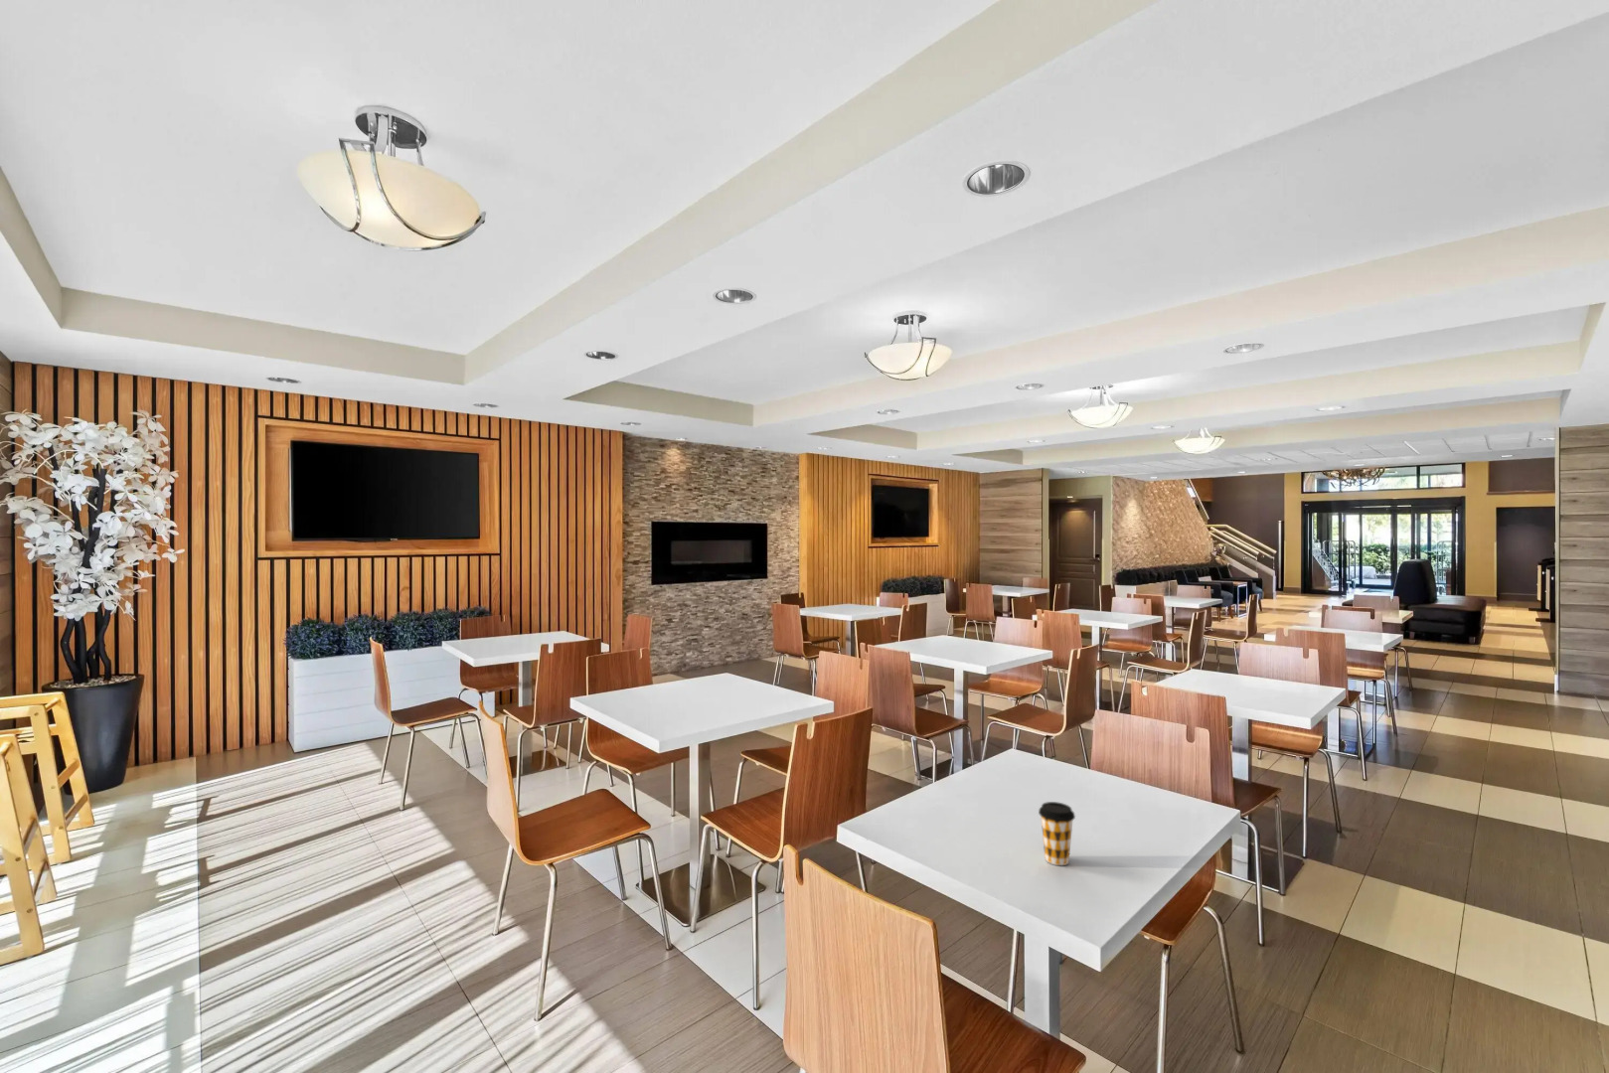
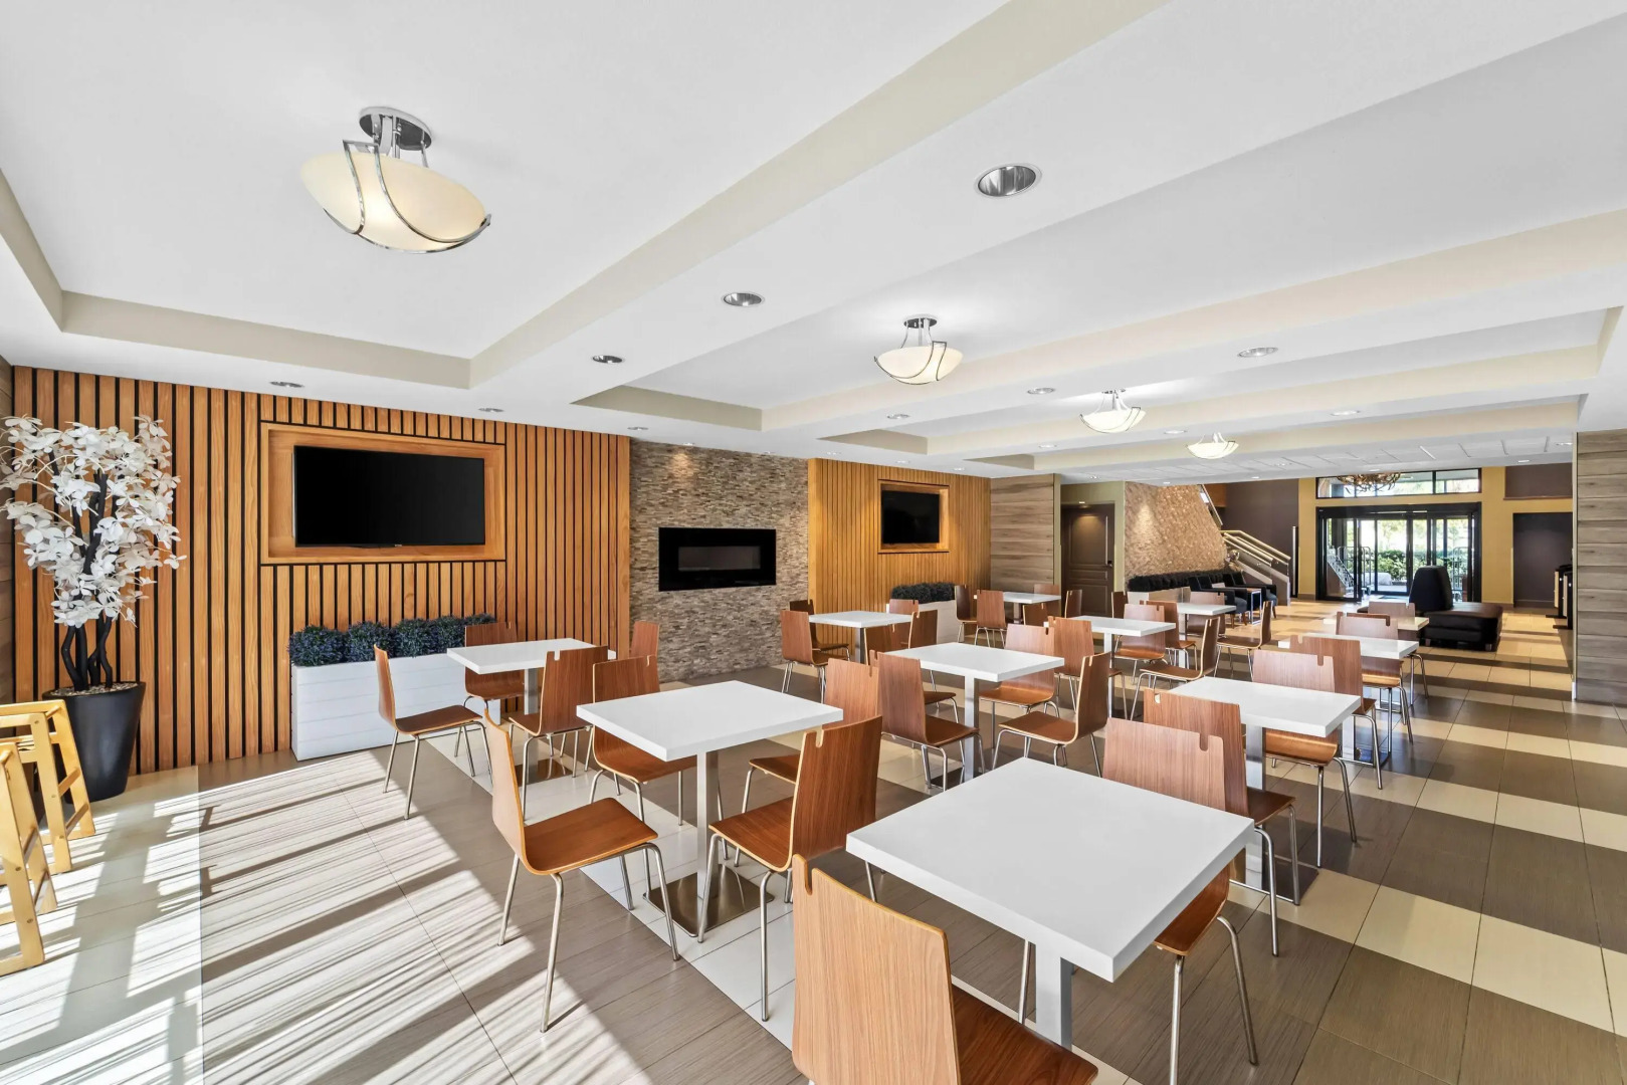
- coffee cup (1057, 833)
